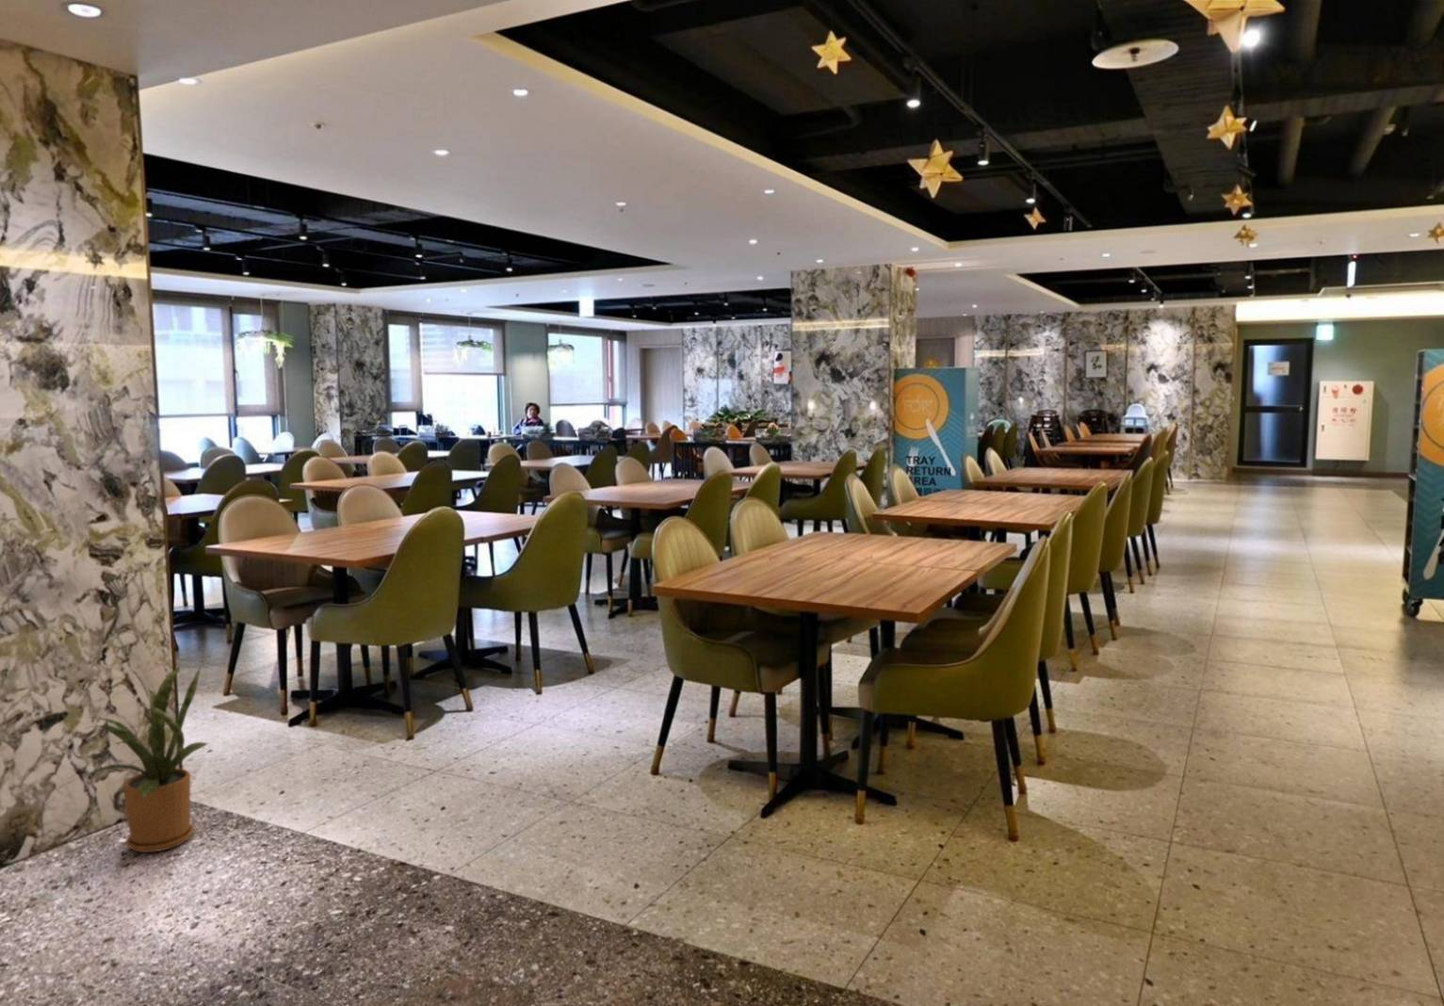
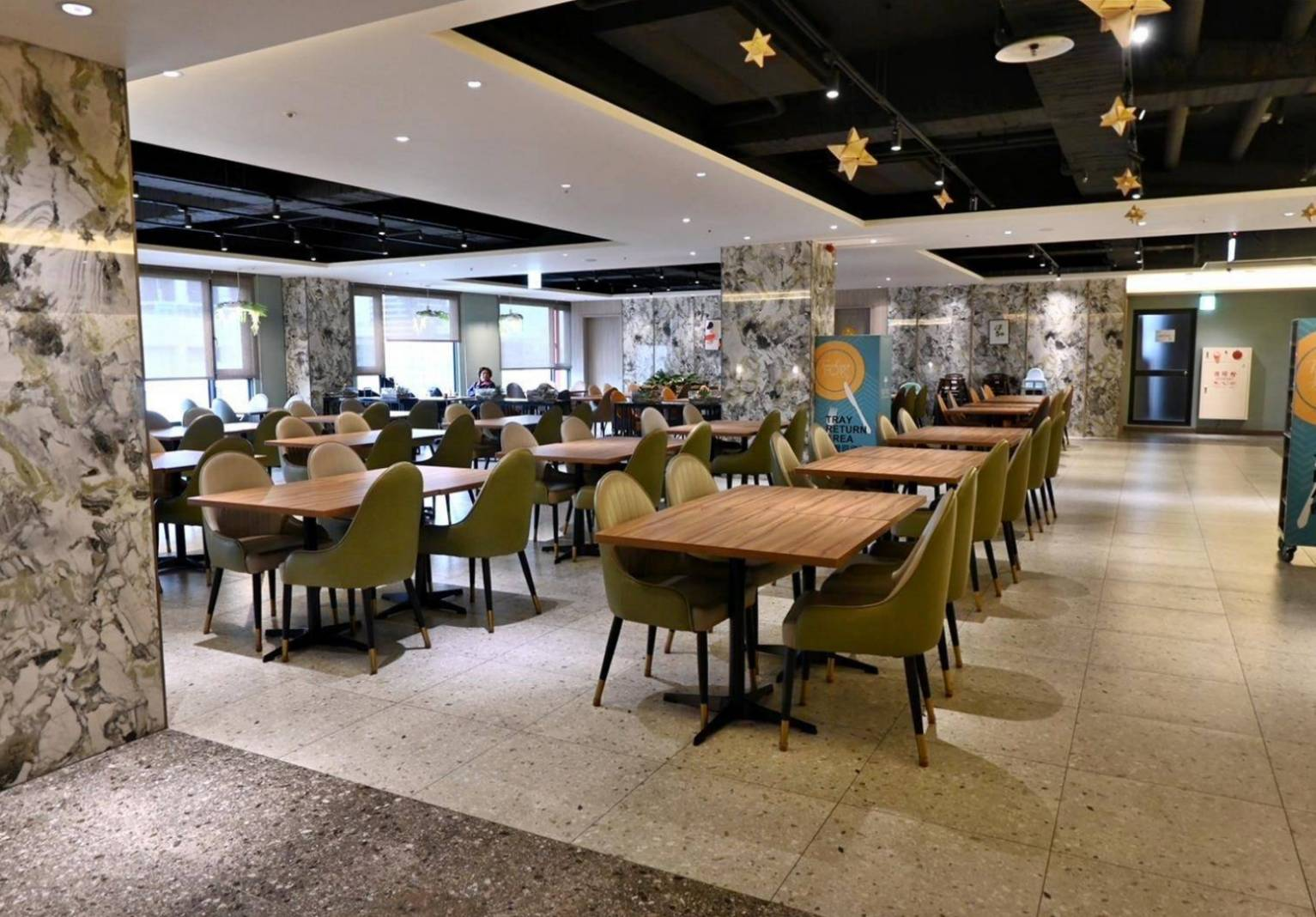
- house plant (146, 760)
